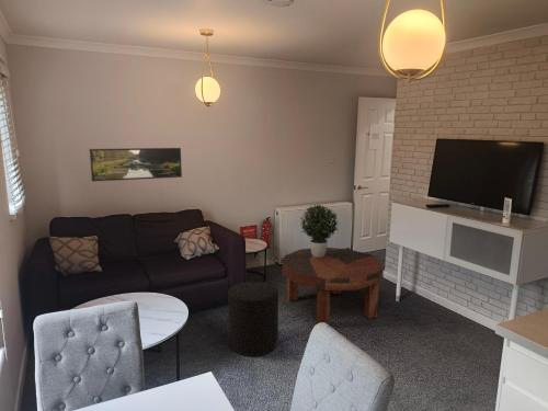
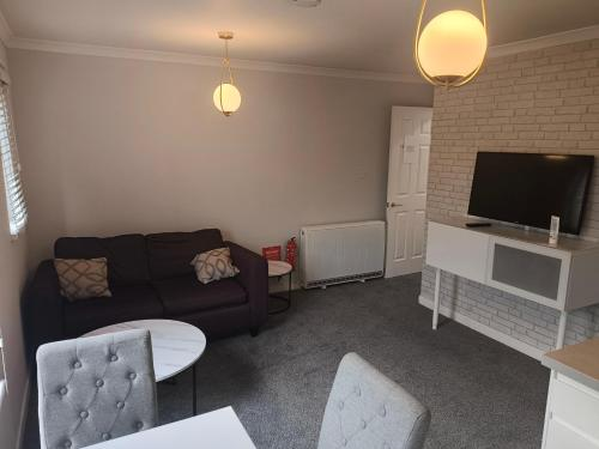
- coffee table (331, 285)
- potted plant (318, 230)
- stool (253, 316)
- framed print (137, 163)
